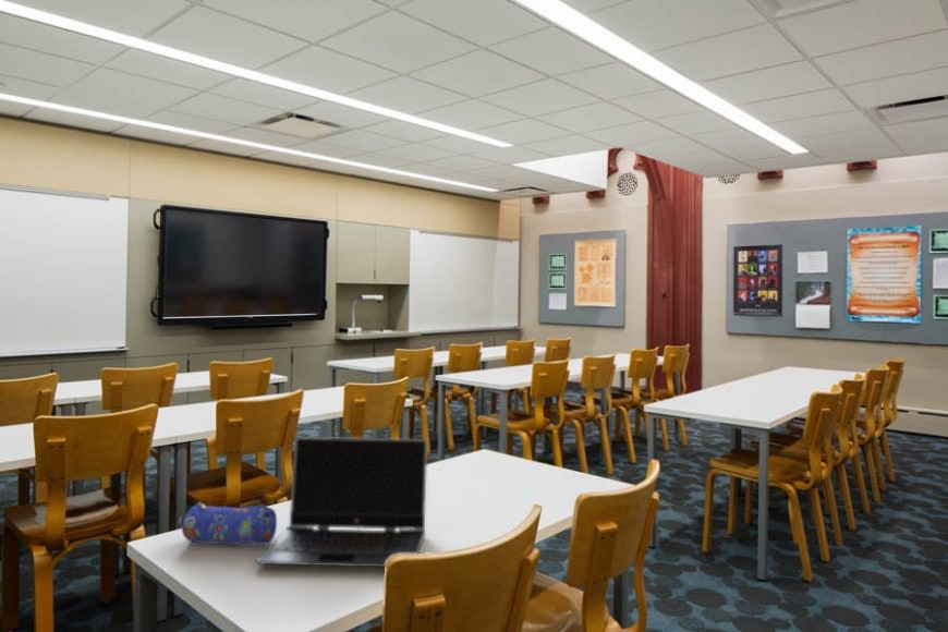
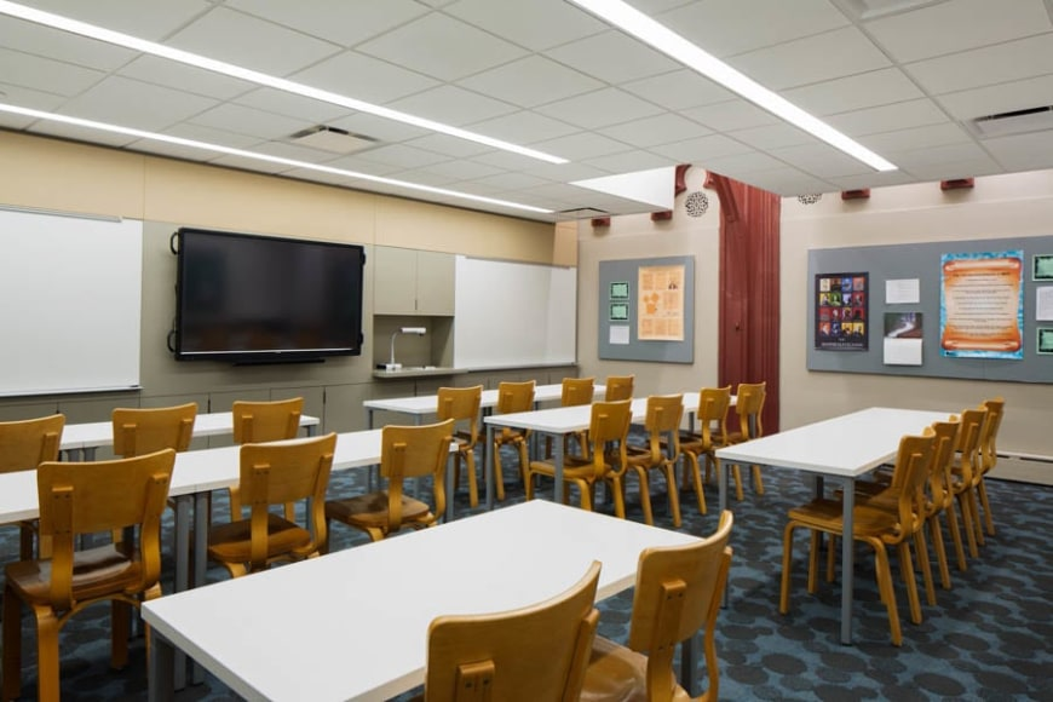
- laptop computer (348, 498)
- pencil case (229, 522)
